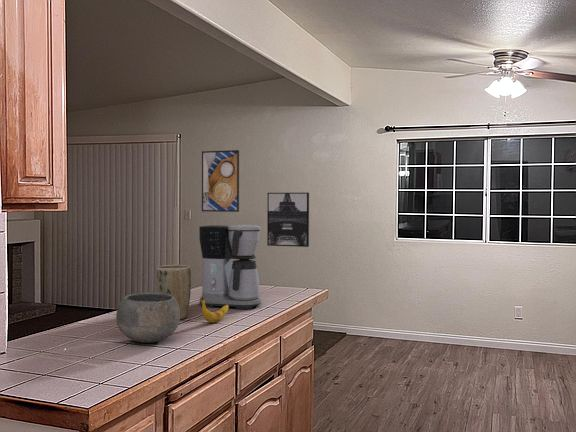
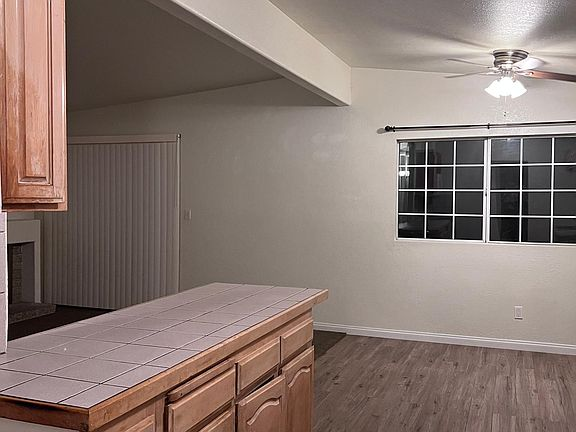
- coffee maker (228, 265)
- plant pot (173, 292)
- wall art (287, 219)
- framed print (220, 181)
- banana (216, 311)
- bowl (148, 318)
